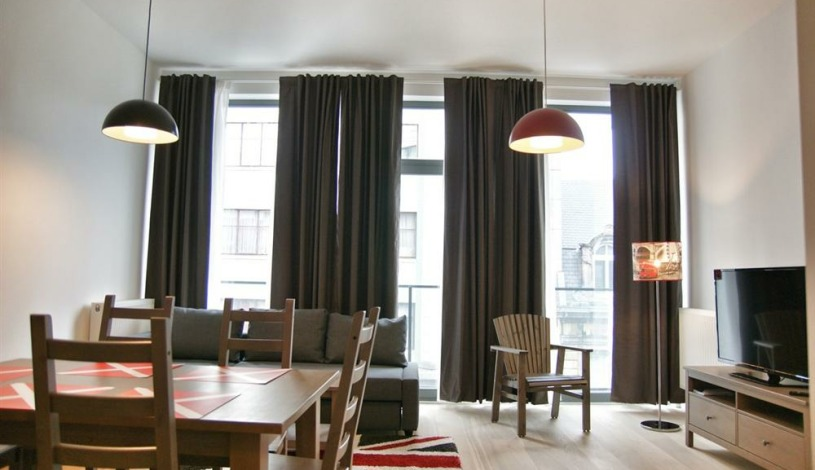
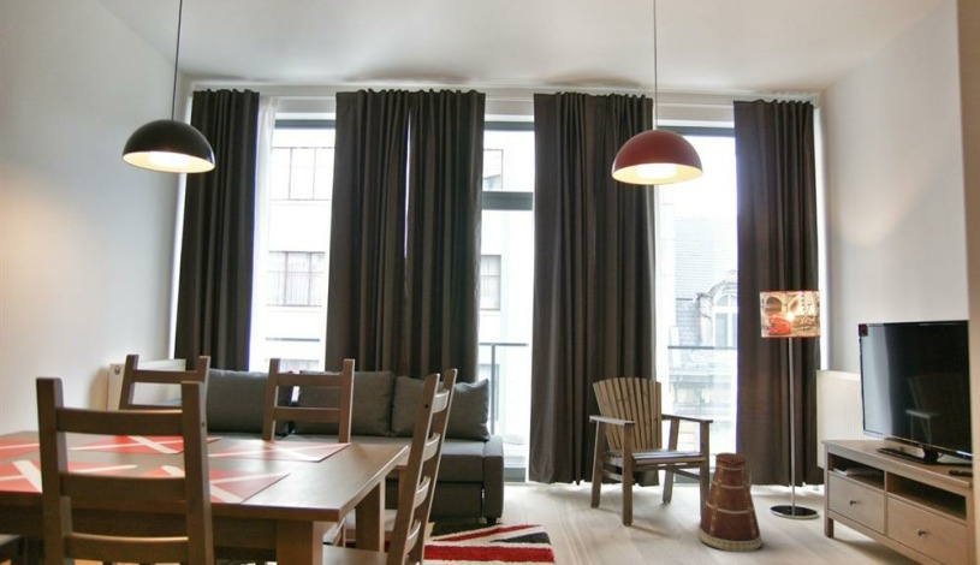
+ basket (727, 493)
